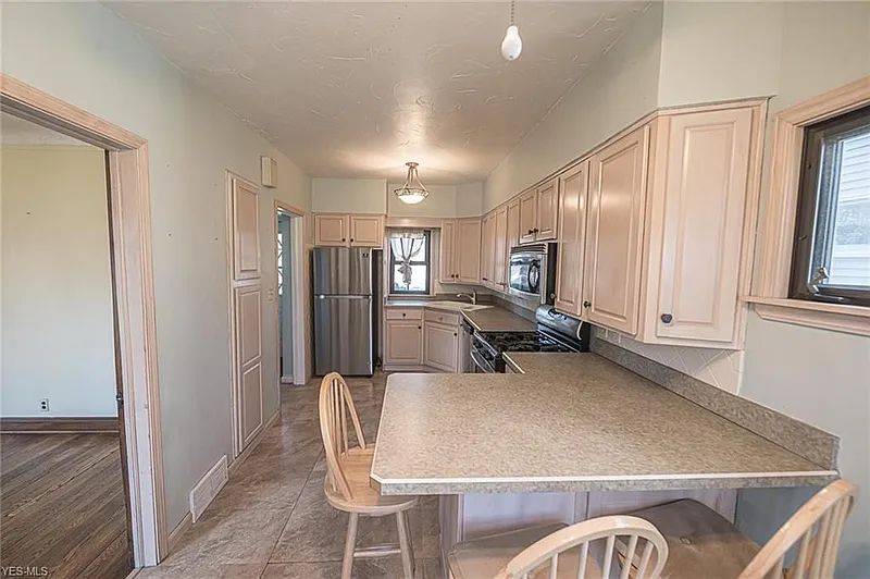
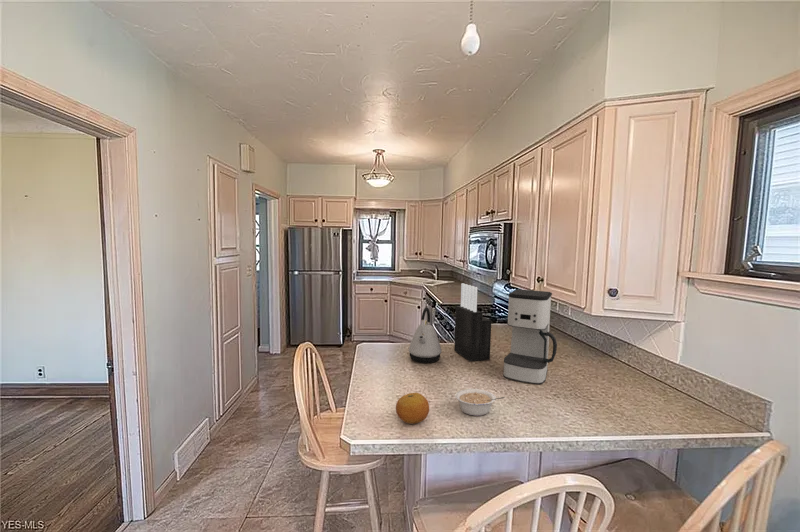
+ knife block (474, 320)
+ legume (476, 401)
+ coffee maker (531, 334)
+ fruit (412, 407)
+ kettle (425, 333)
